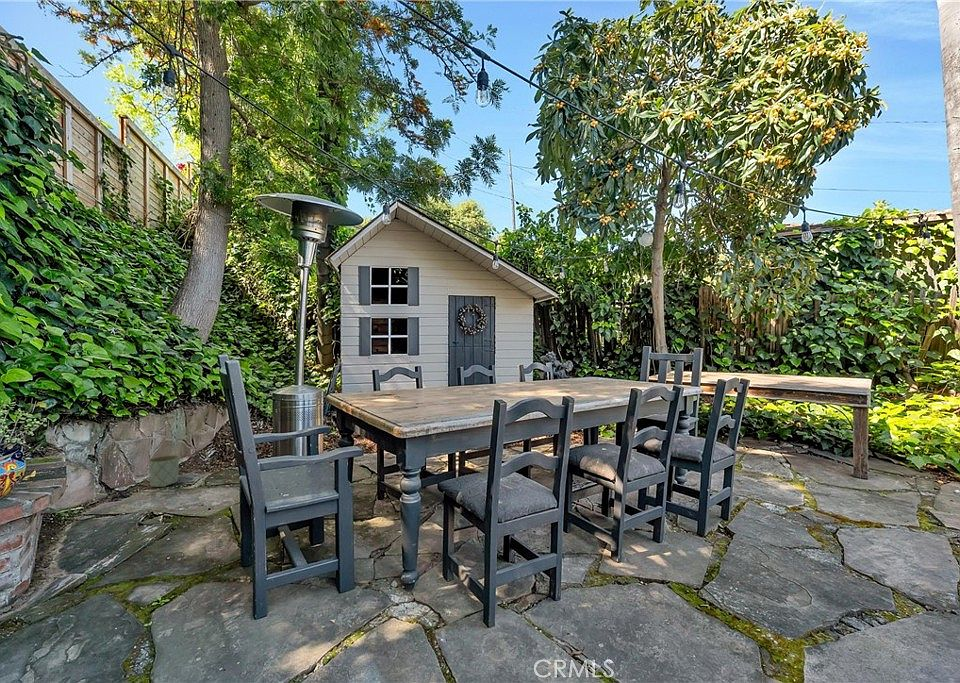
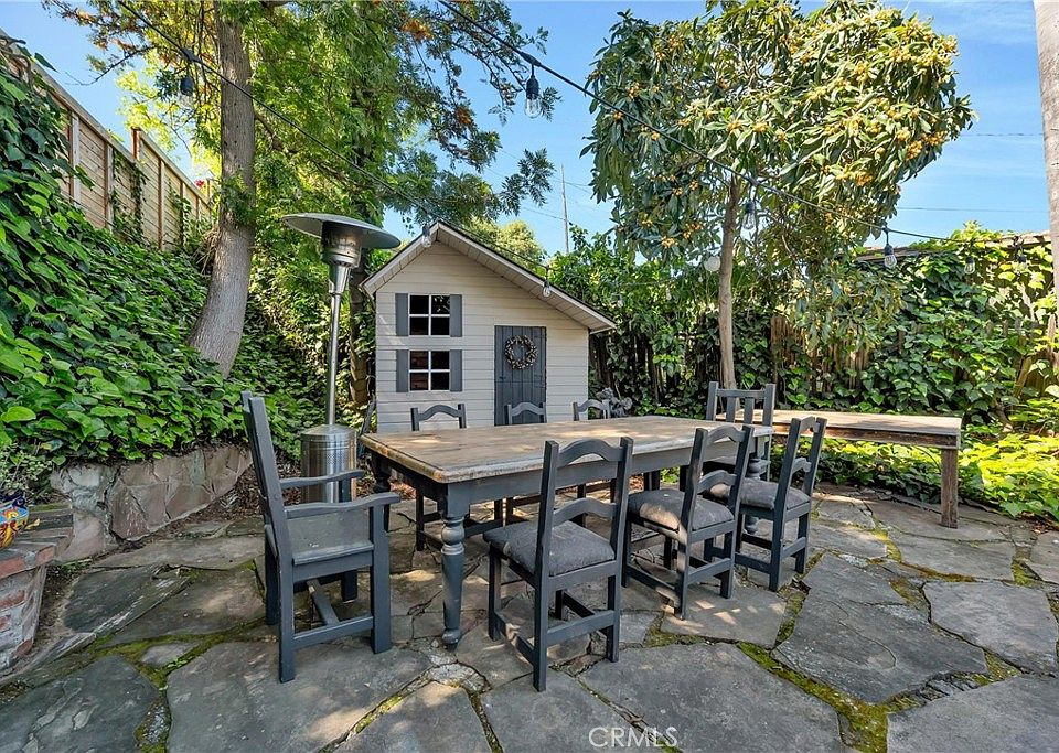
- planter (164, 471)
